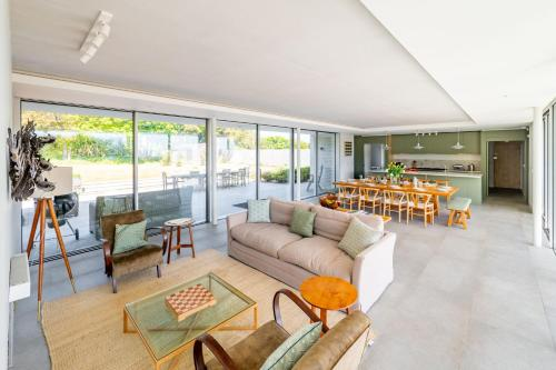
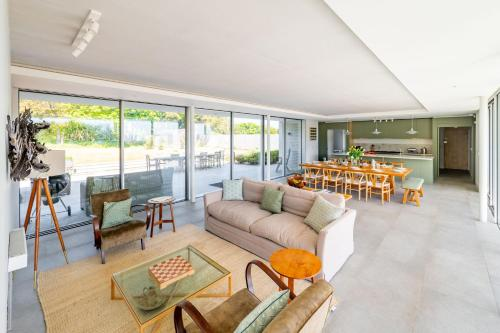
+ candle holder (150, 295)
